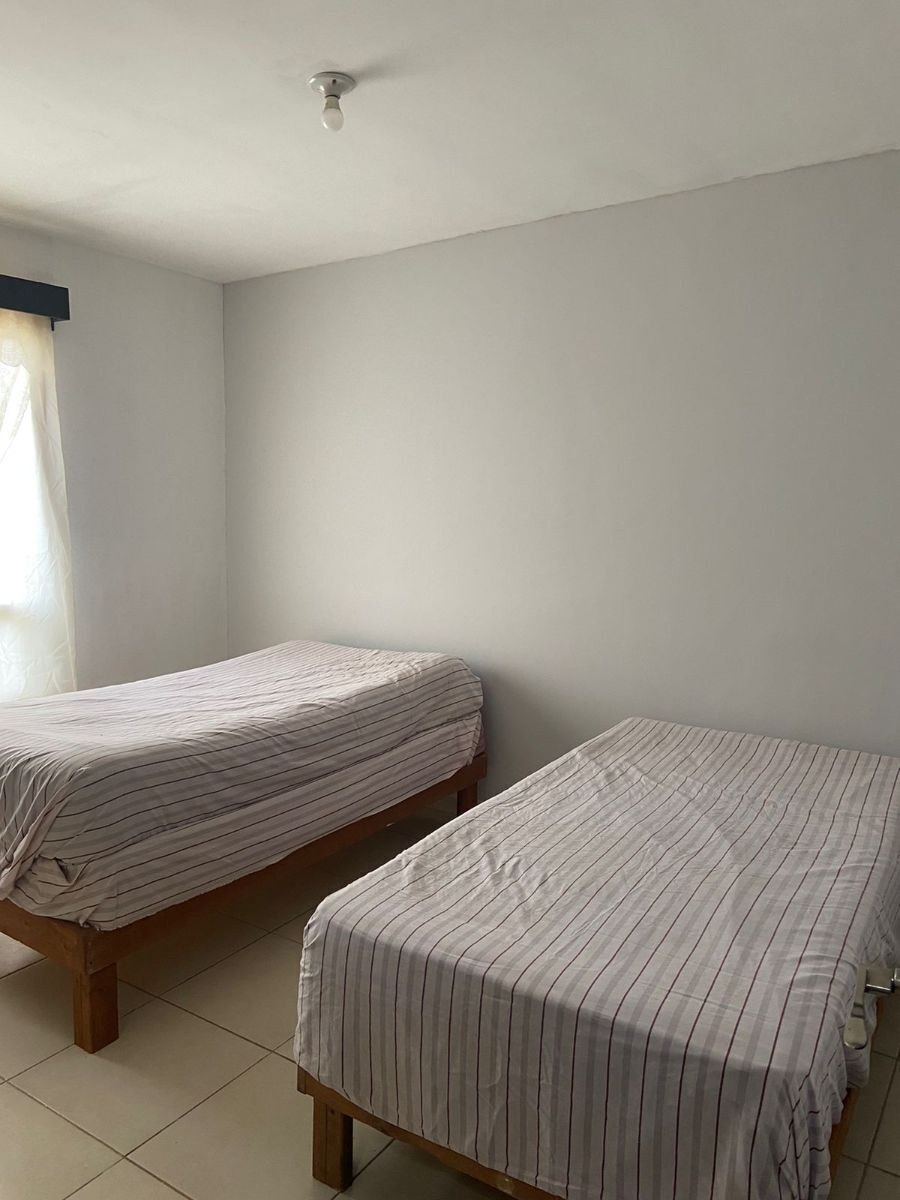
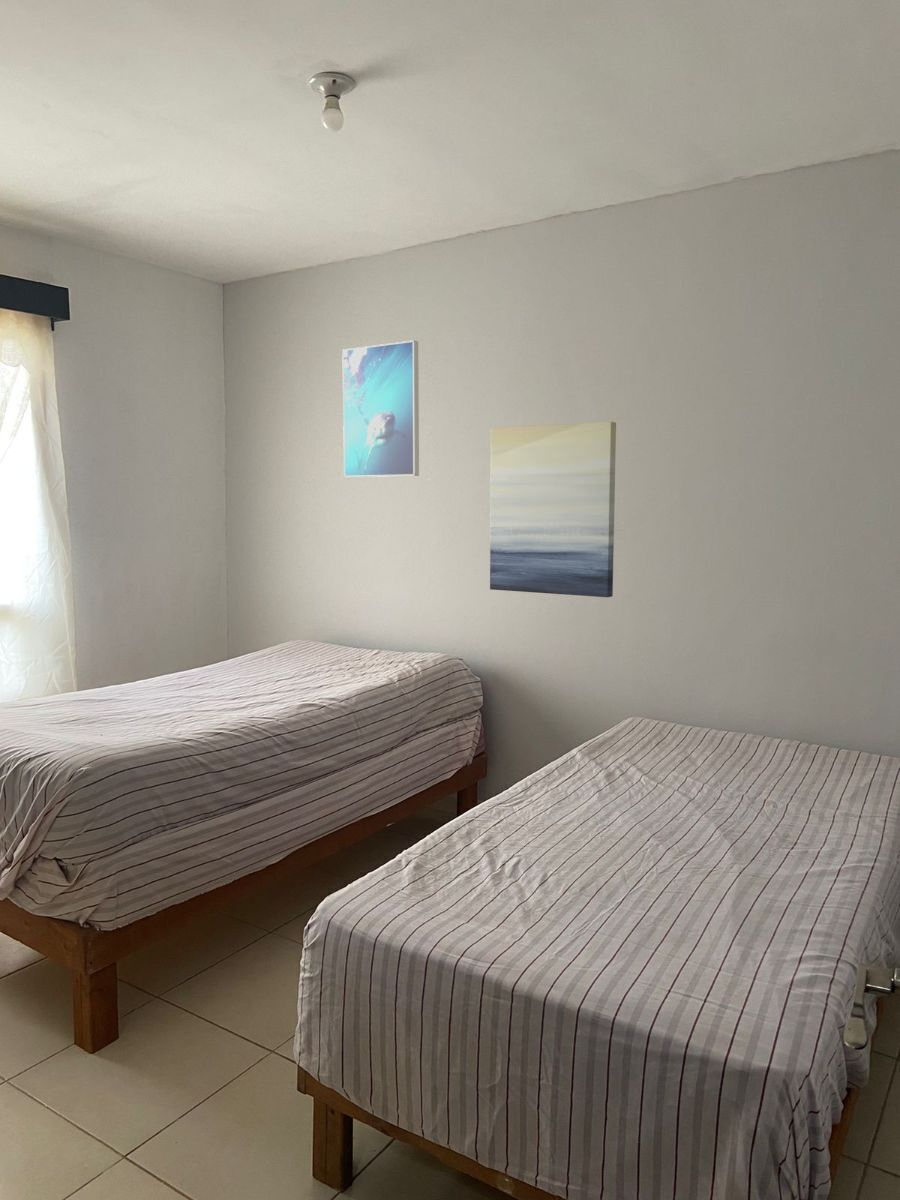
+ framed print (379, 411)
+ wall art (549, 510)
